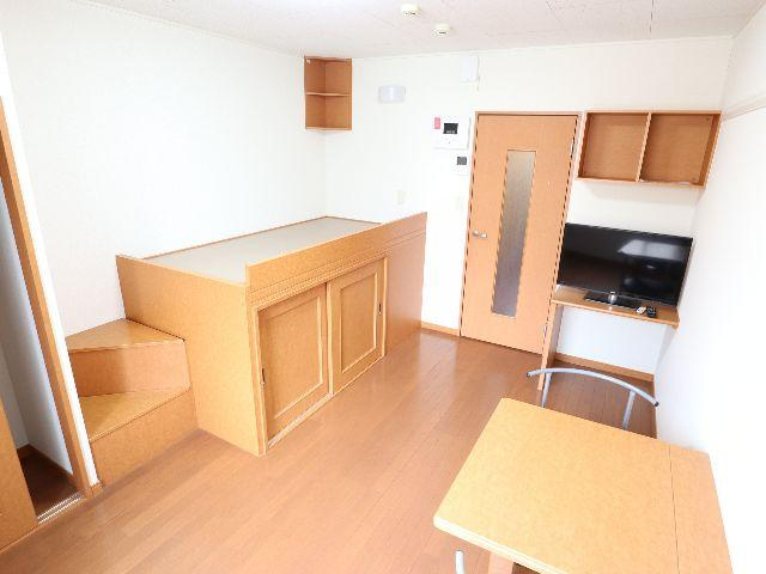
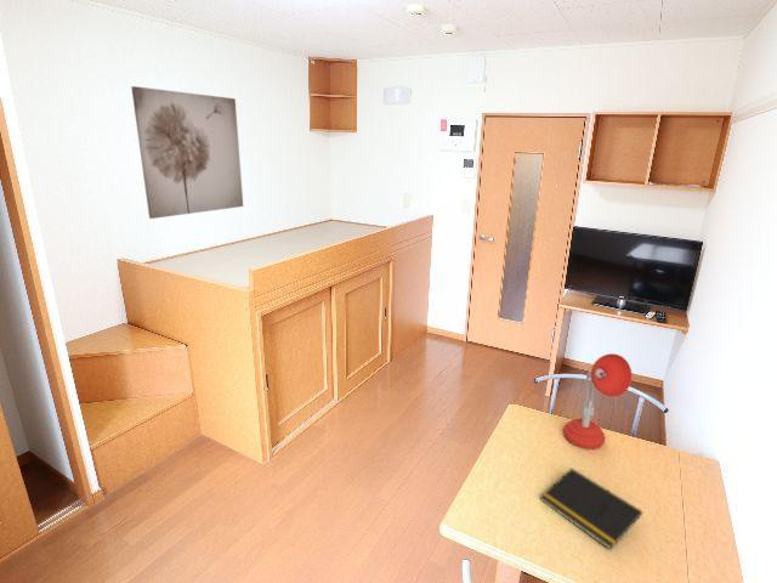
+ desk lamp (591, 397)
+ notepad (589, 505)
+ wall art (194, 154)
